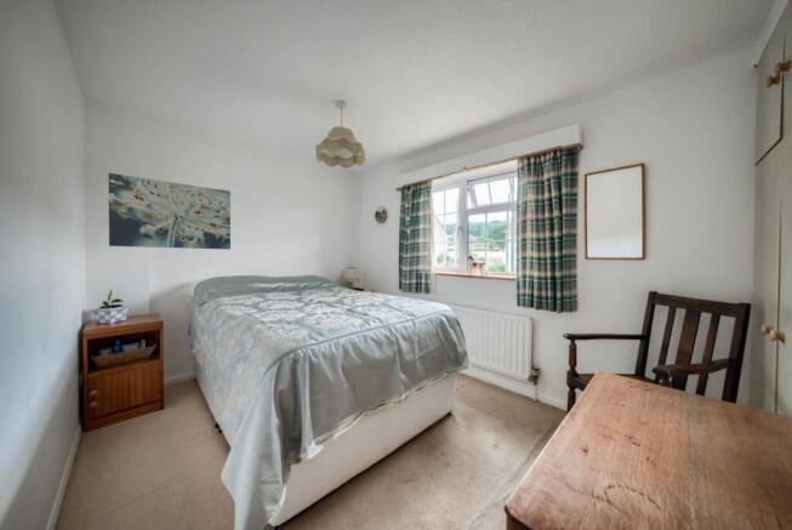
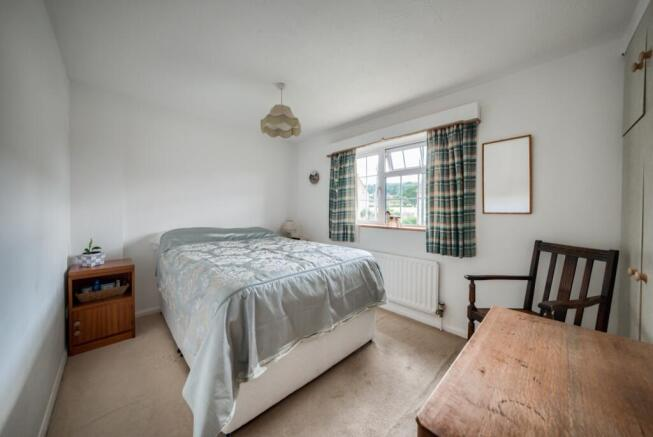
- wall art (176, 215)
